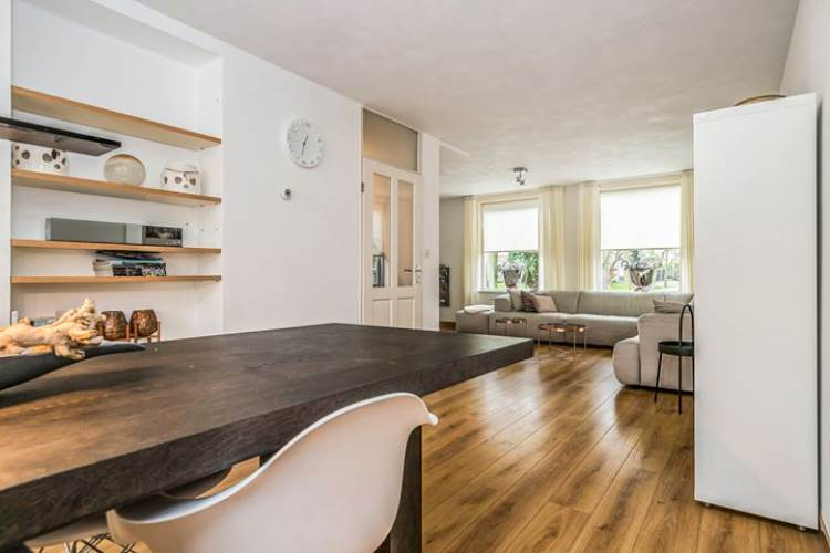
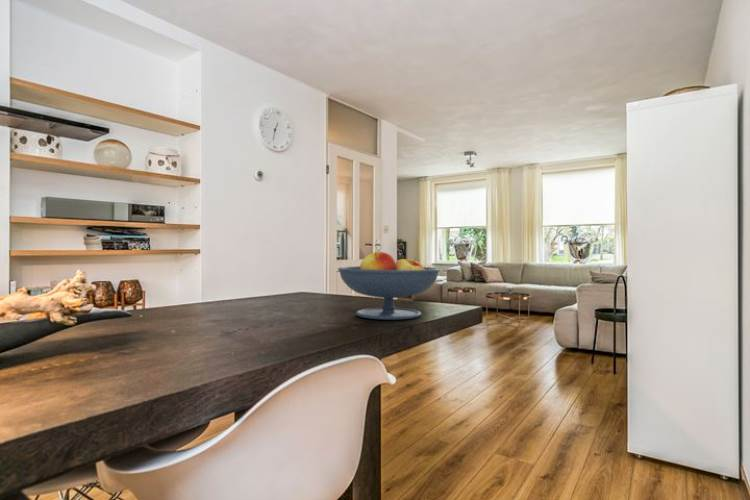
+ fruit bowl (388, 283)
